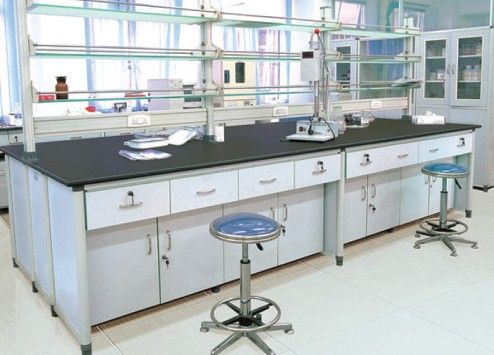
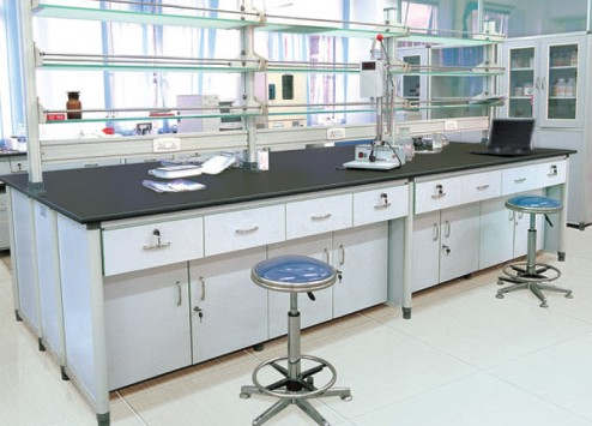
+ laptop computer (501, 136)
